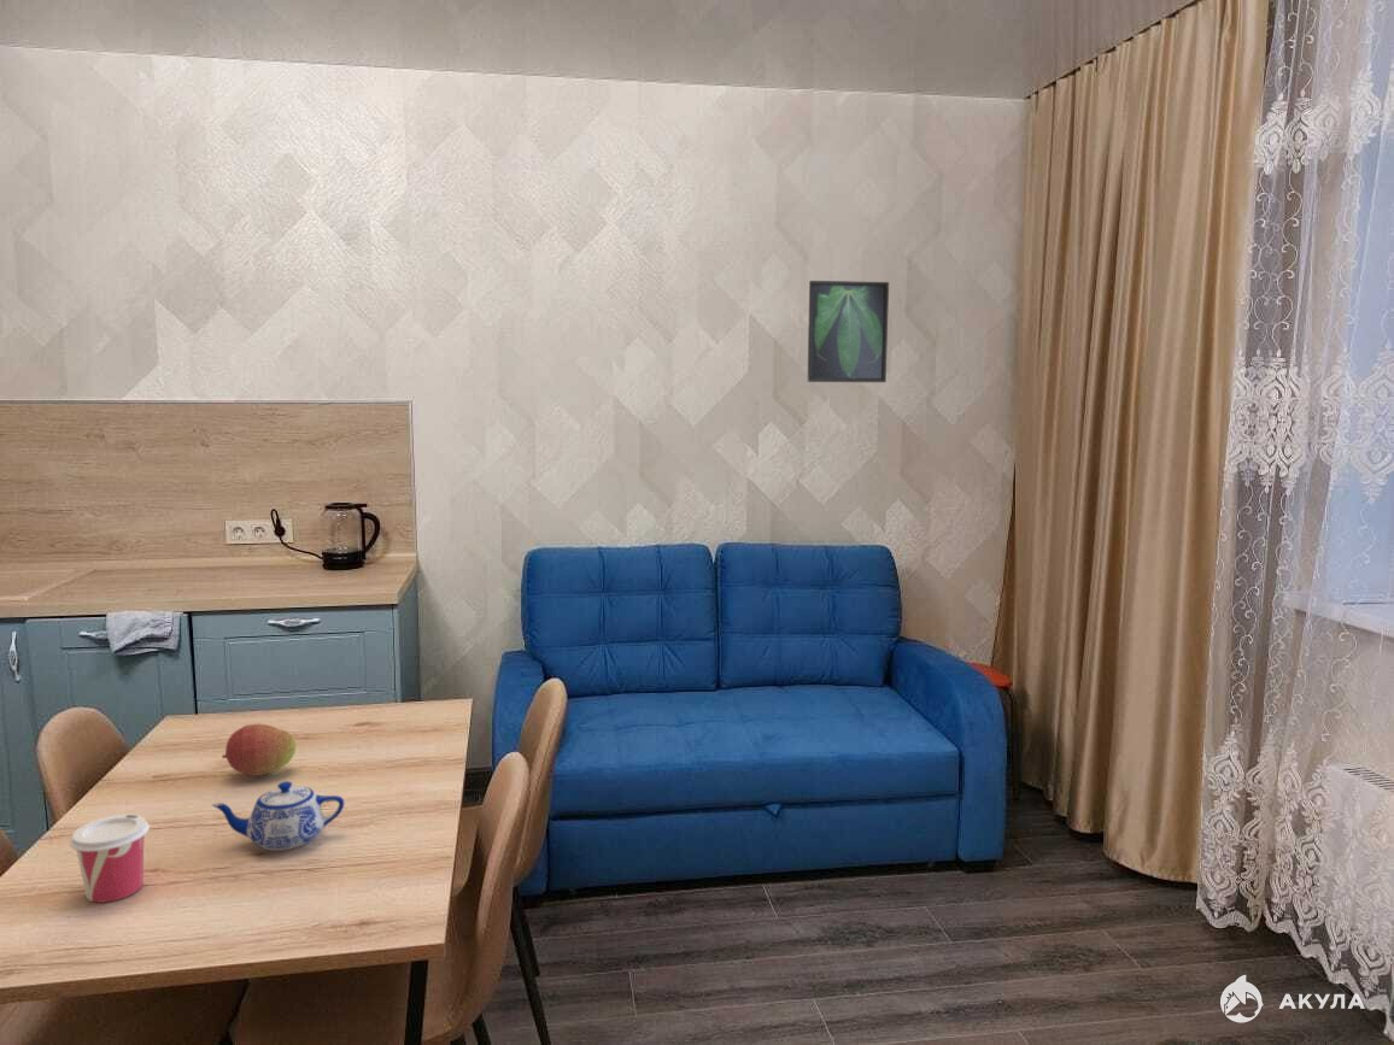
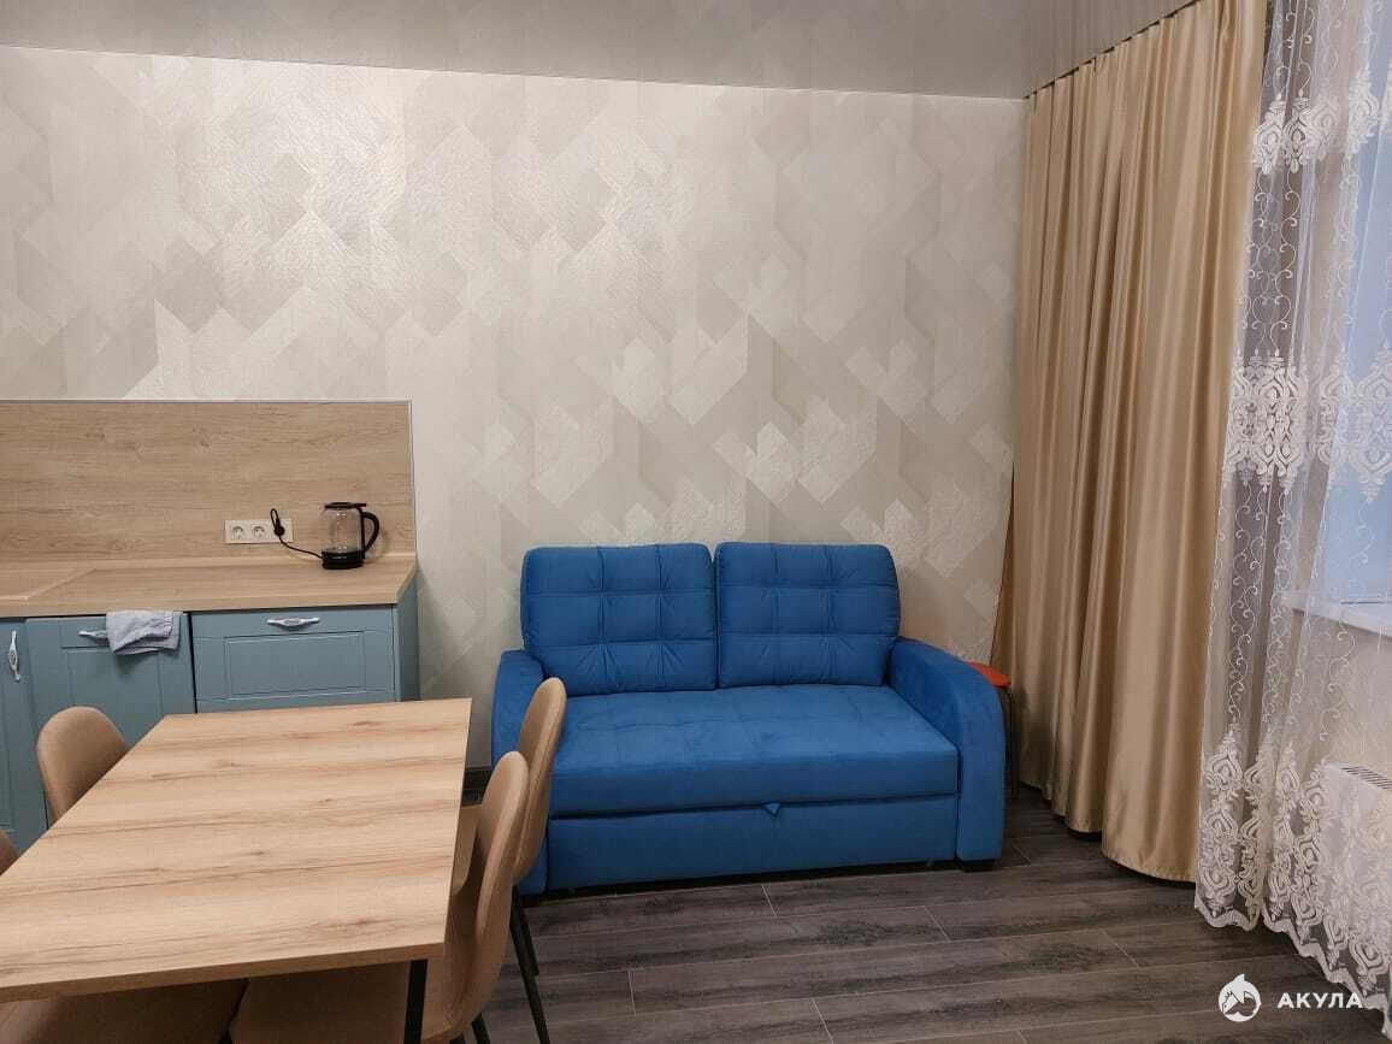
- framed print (848, 331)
- cup (112, 858)
- fruit (259, 748)
- teapot (279, 811)
